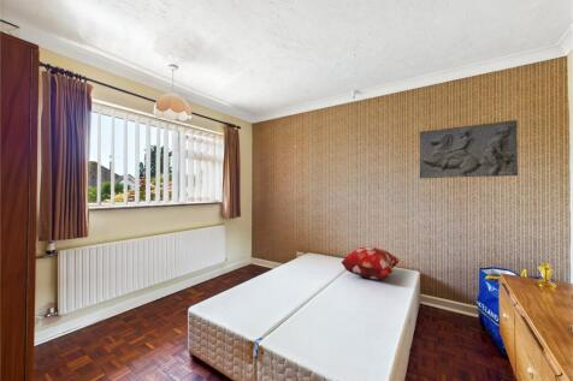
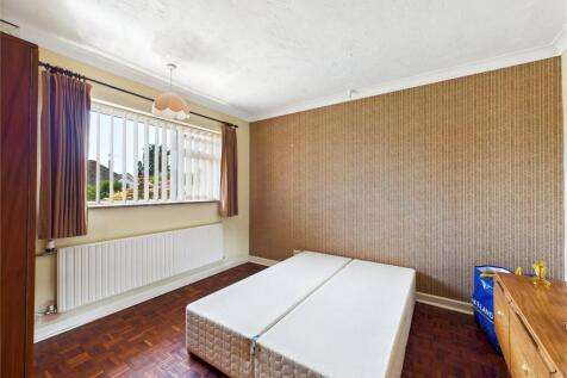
- relief sculpture (463, 151)
- decorative pillow (371, 261)
